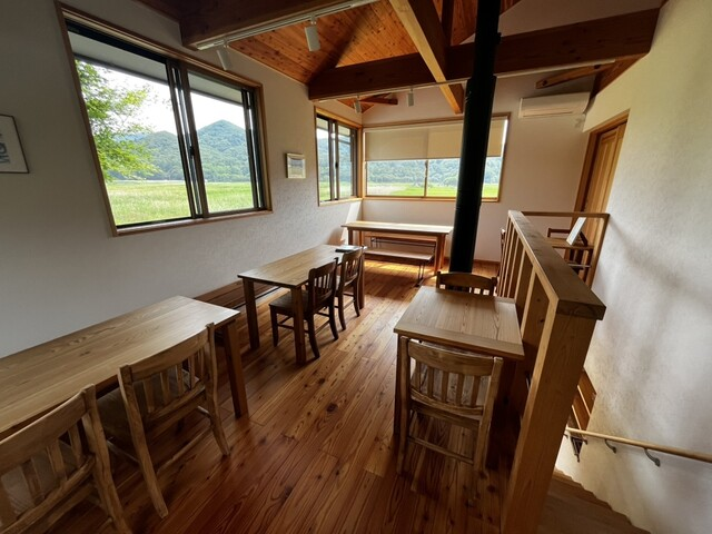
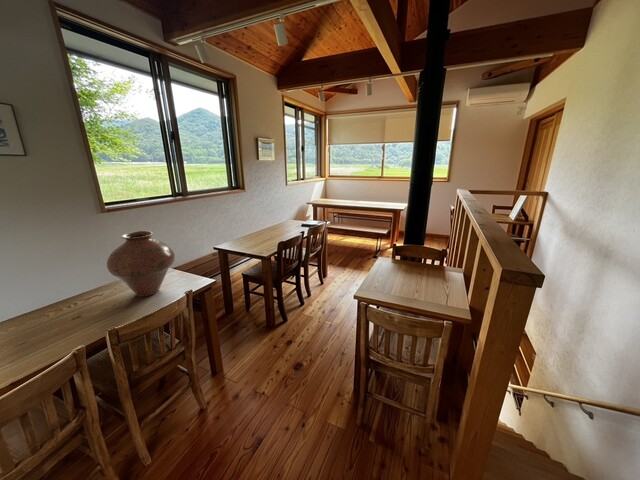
+ vase (143, 263)
